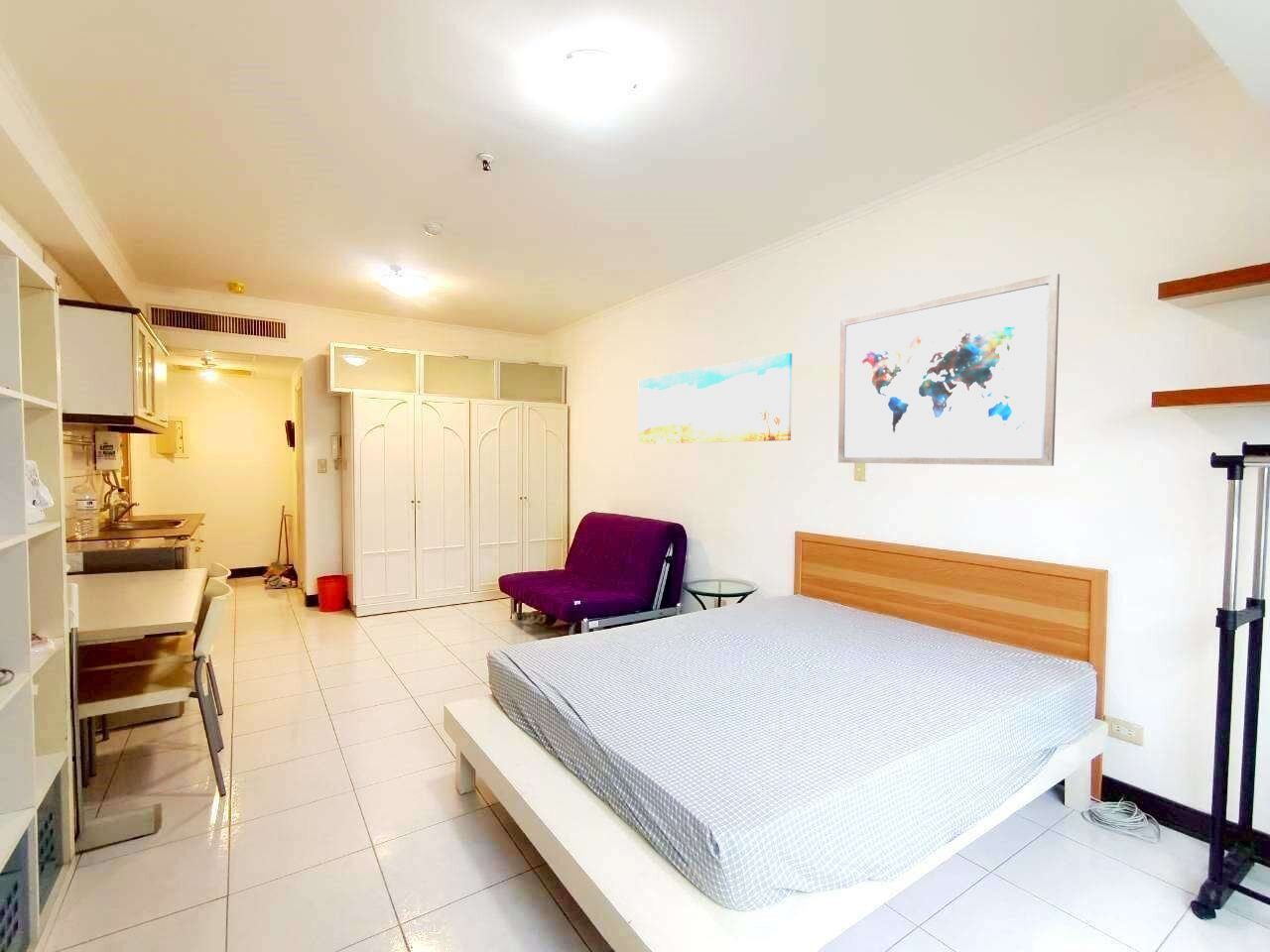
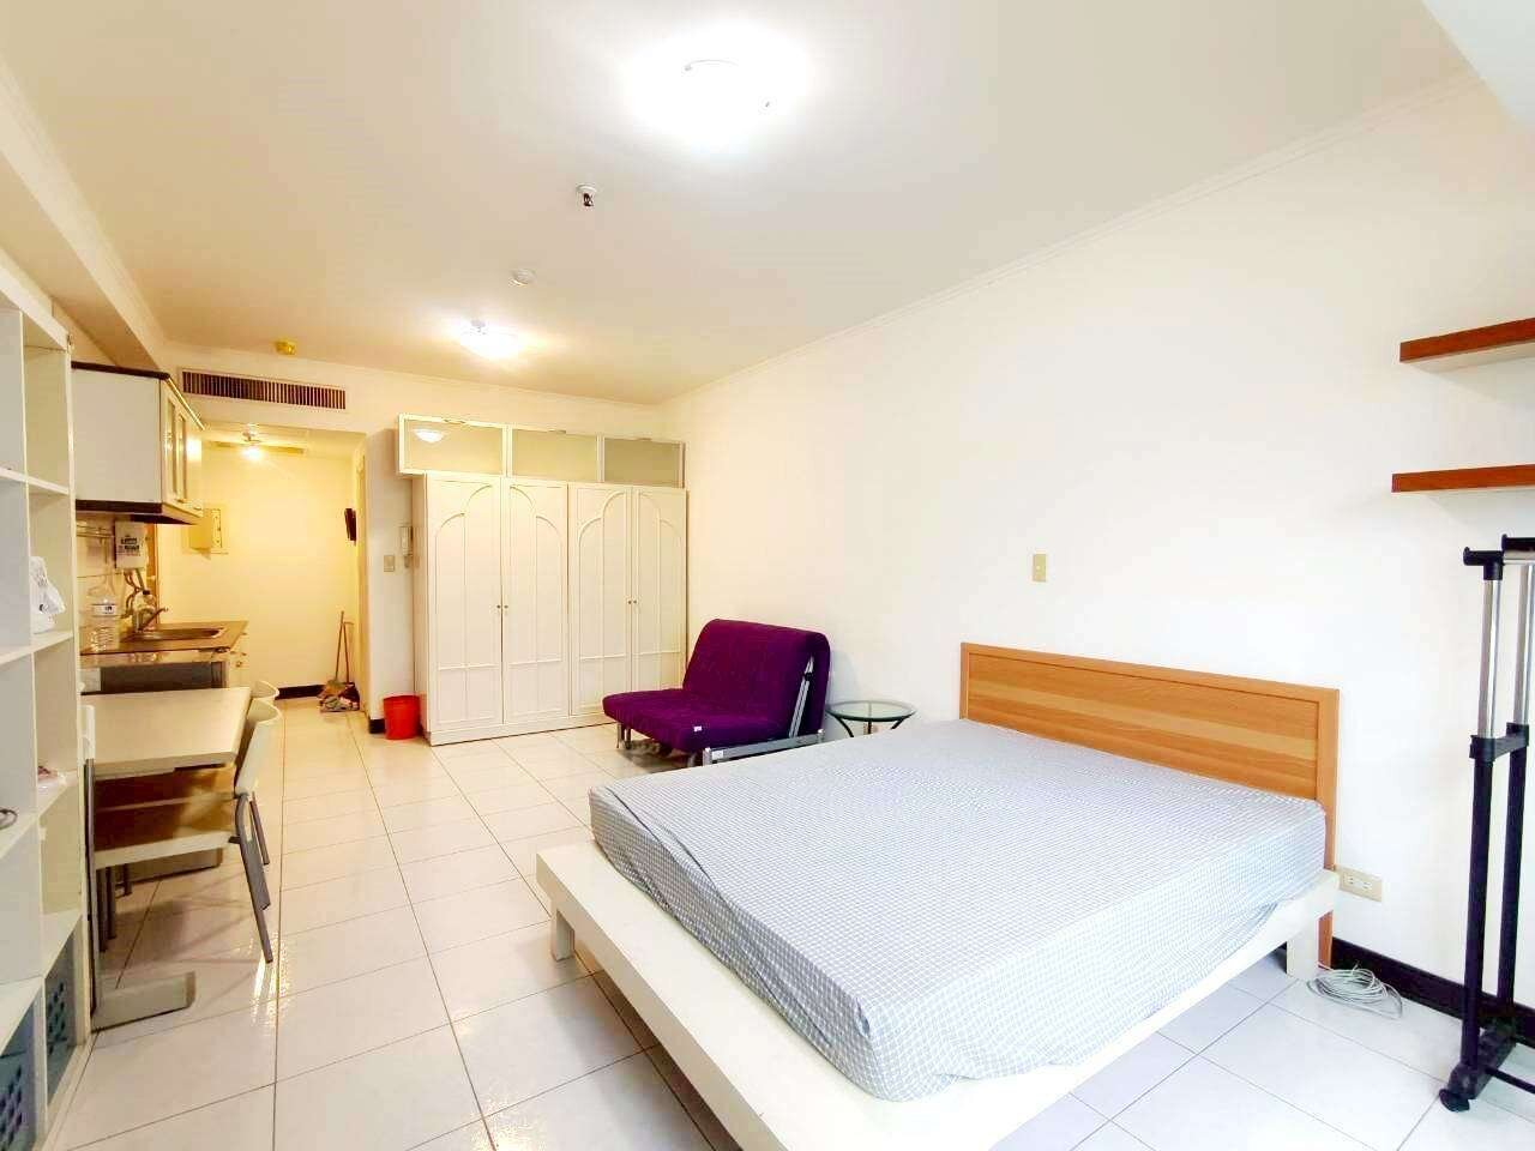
- wall art (932, 382)
- wall art (703, 406)
